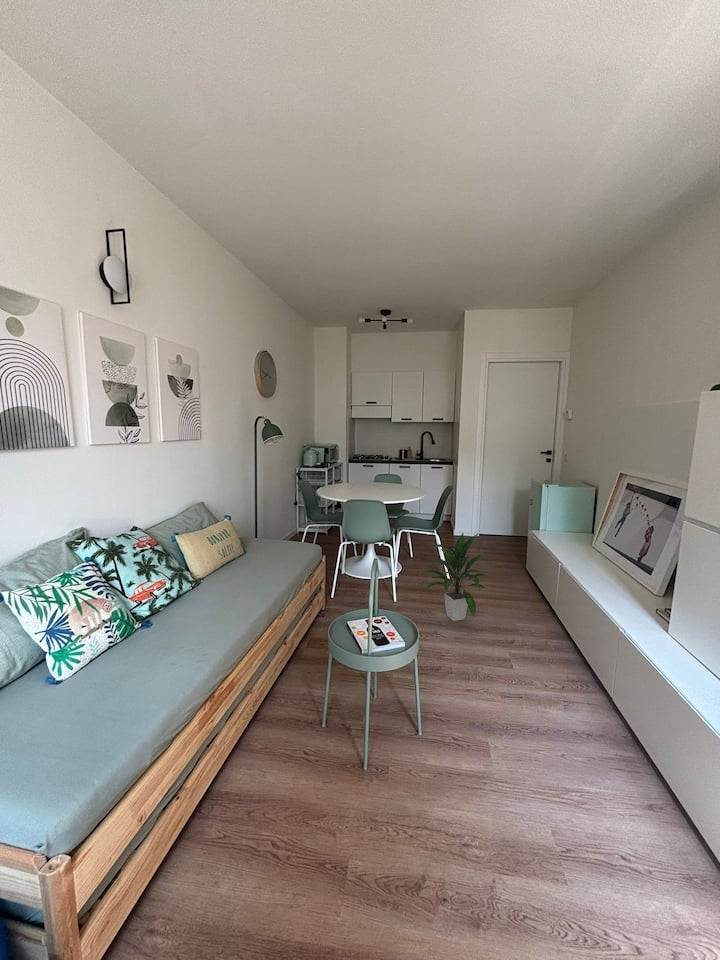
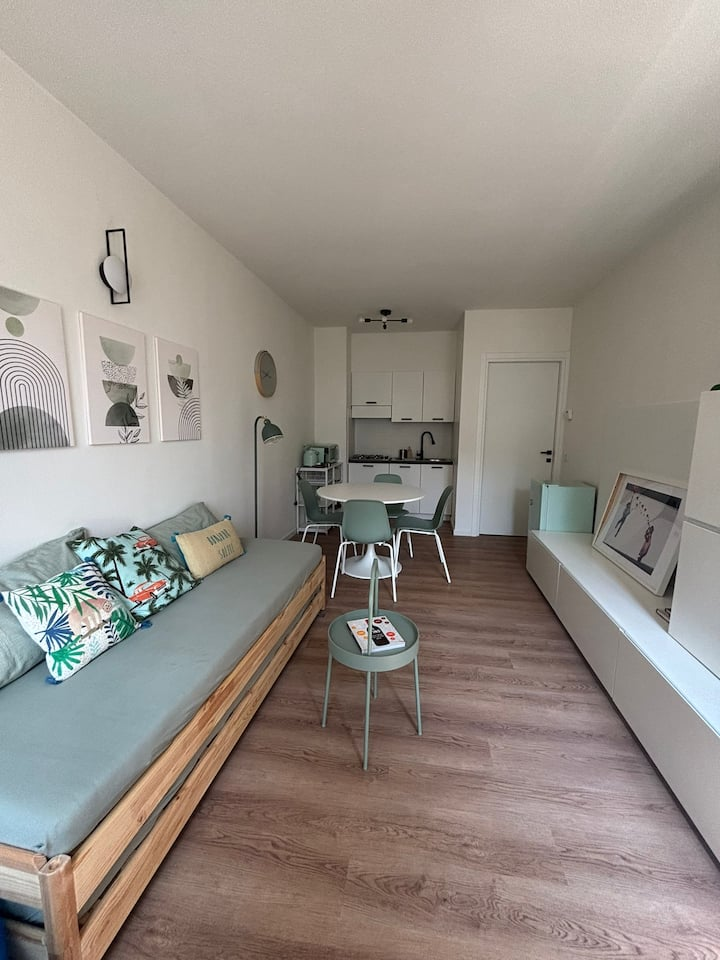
- indoor plant (457, 577)
